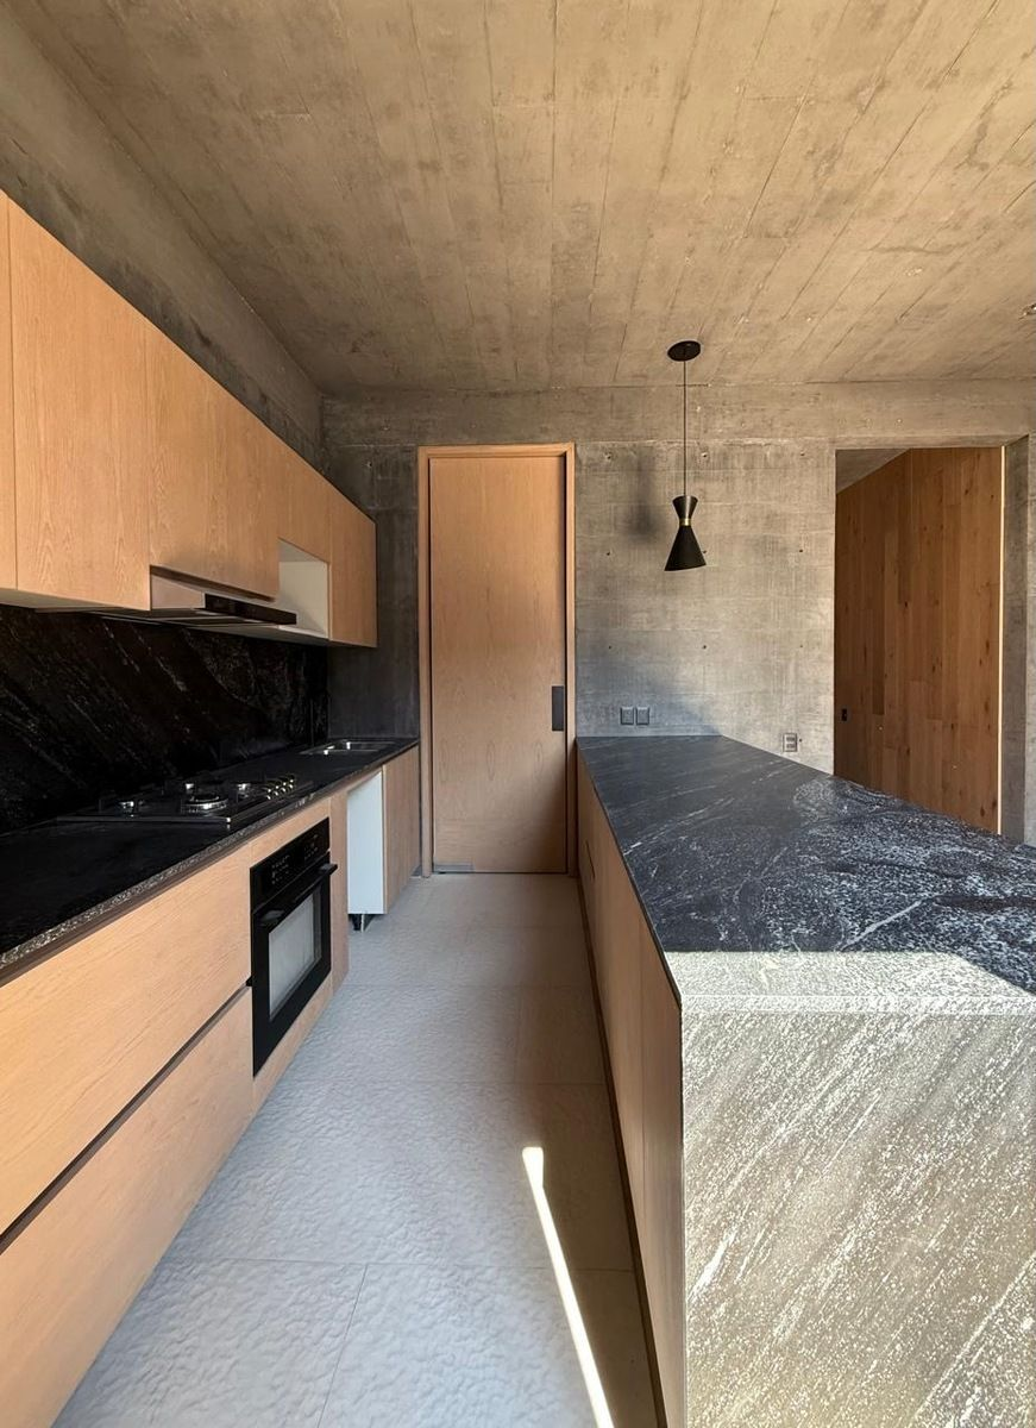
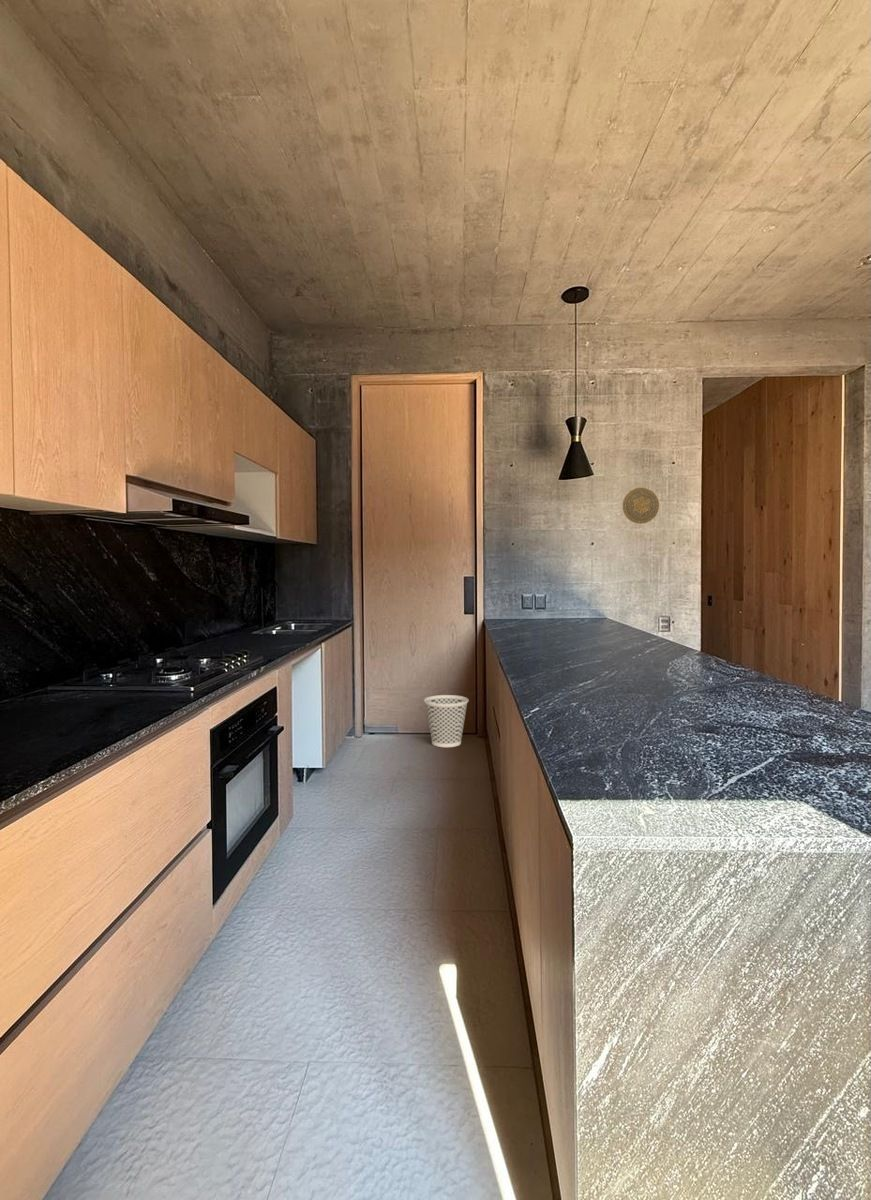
+ wastebasket (446, 721)
+ decorative plate (641, 505)
